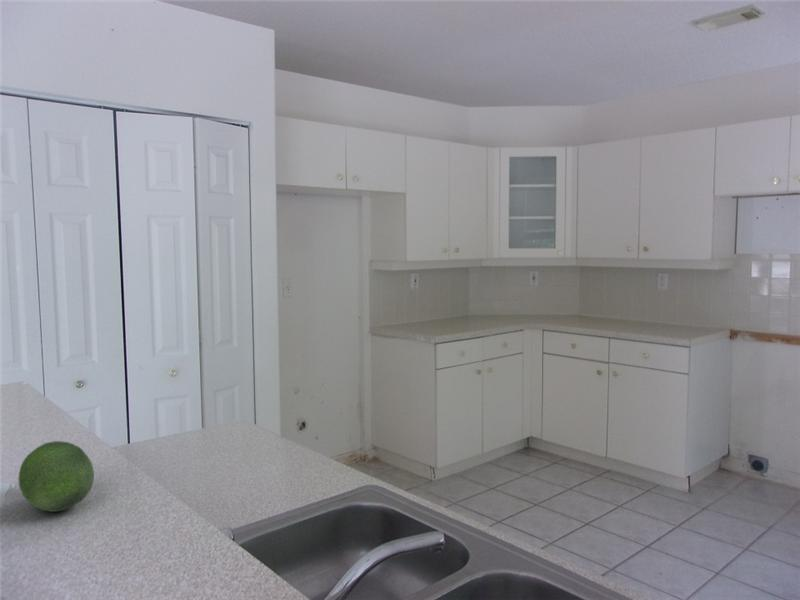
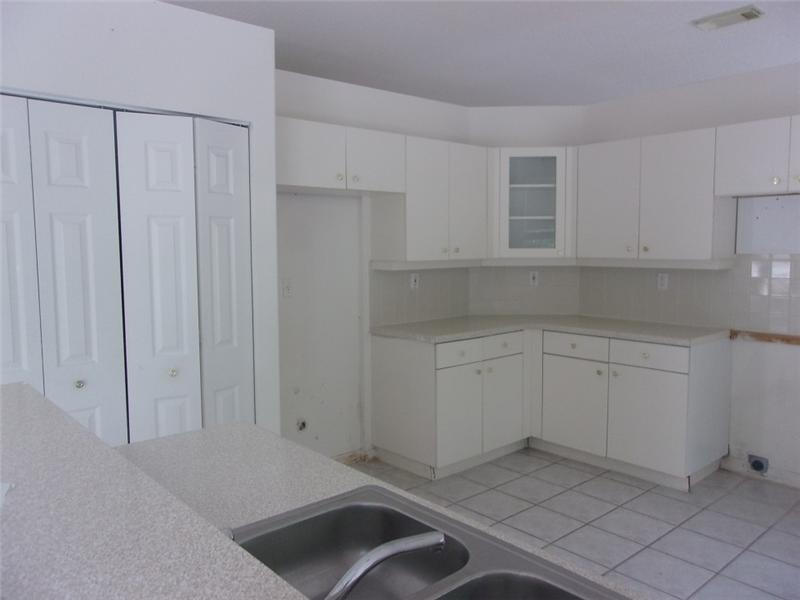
- fruit (55, 472)
